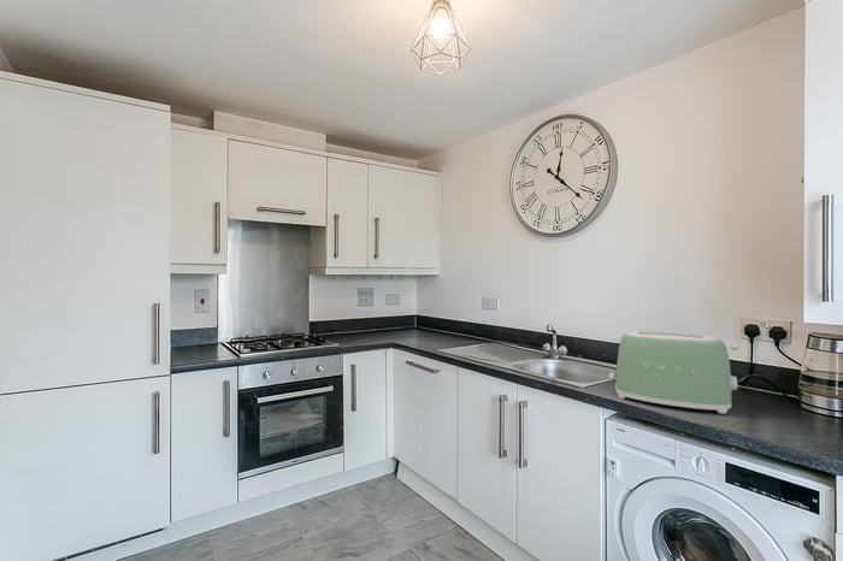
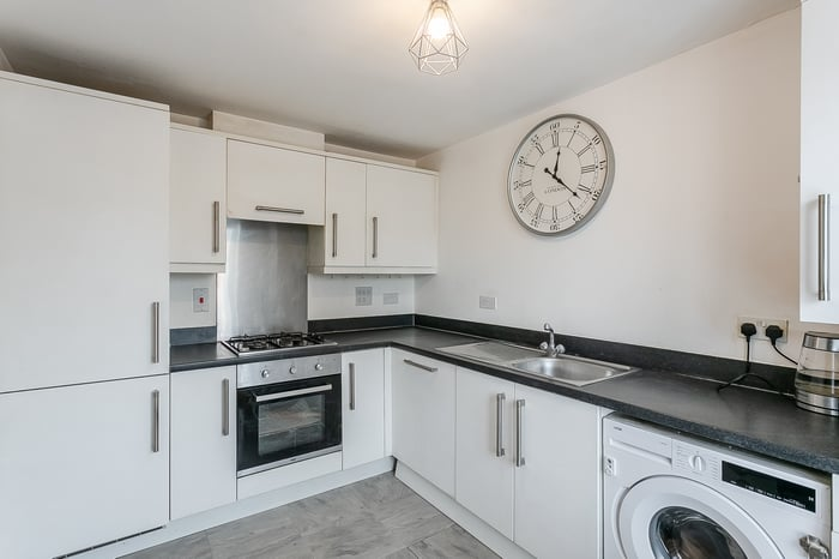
- toaster (670, 366)
